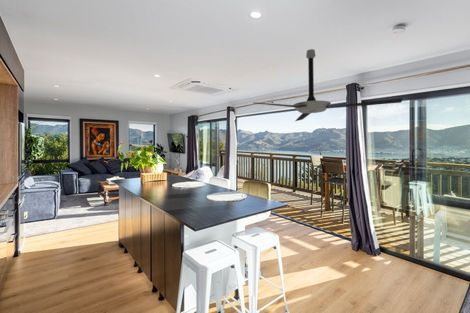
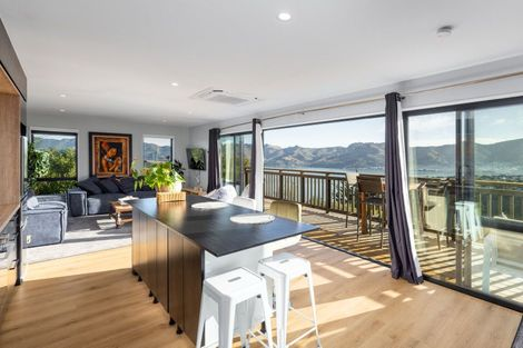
- ceiling fan (313, 81)
